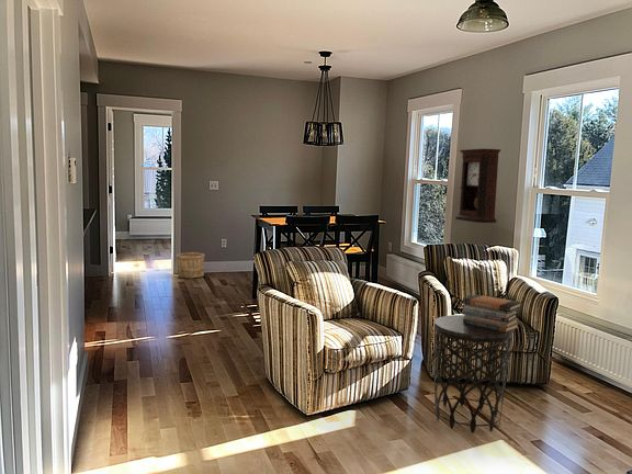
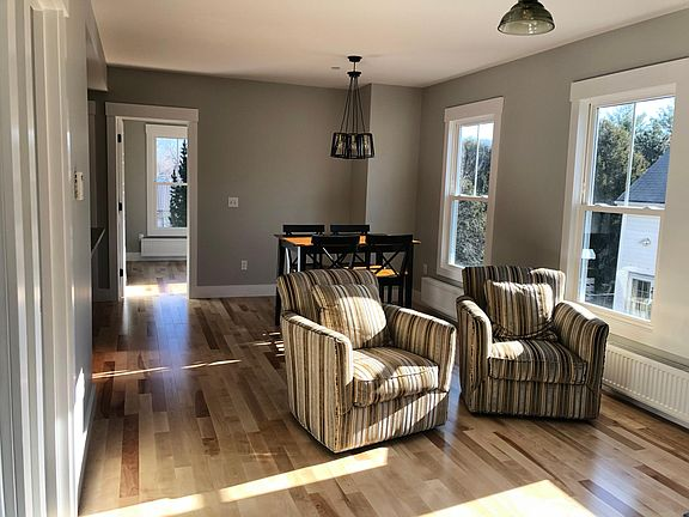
- wooden bucket (190, 264)
- book stack (490, 312)
- side table (470, 372)
- pendulum clock (475, 185)
